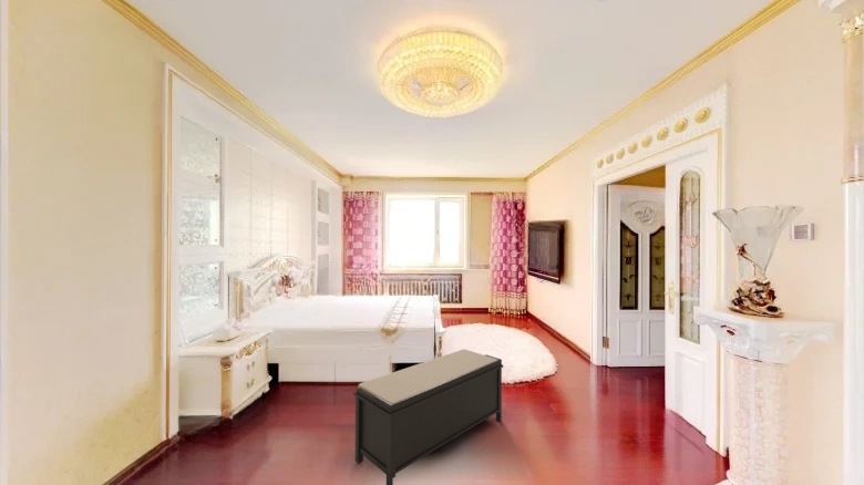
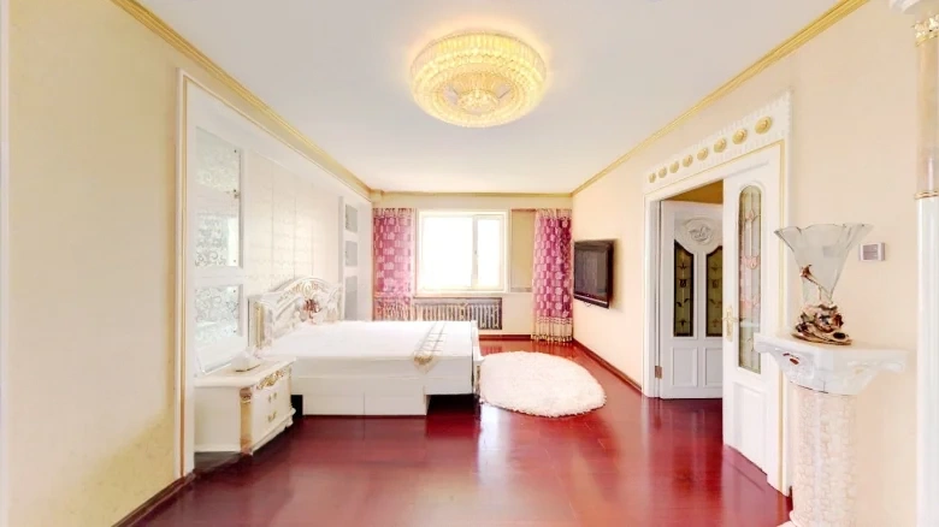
- bench (435, 404)
